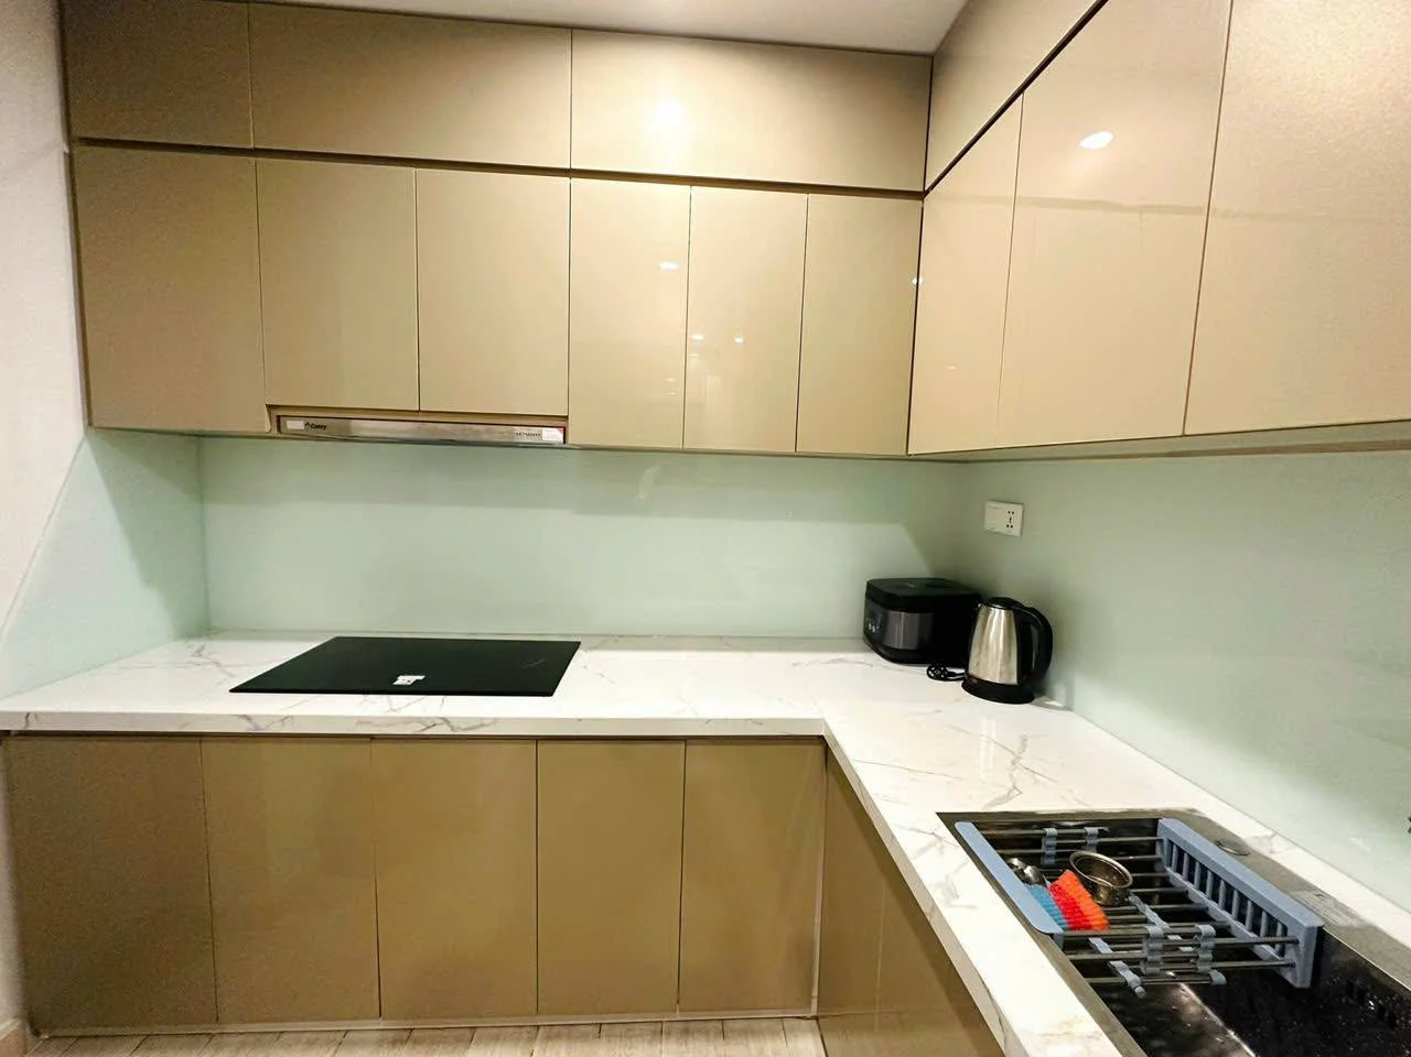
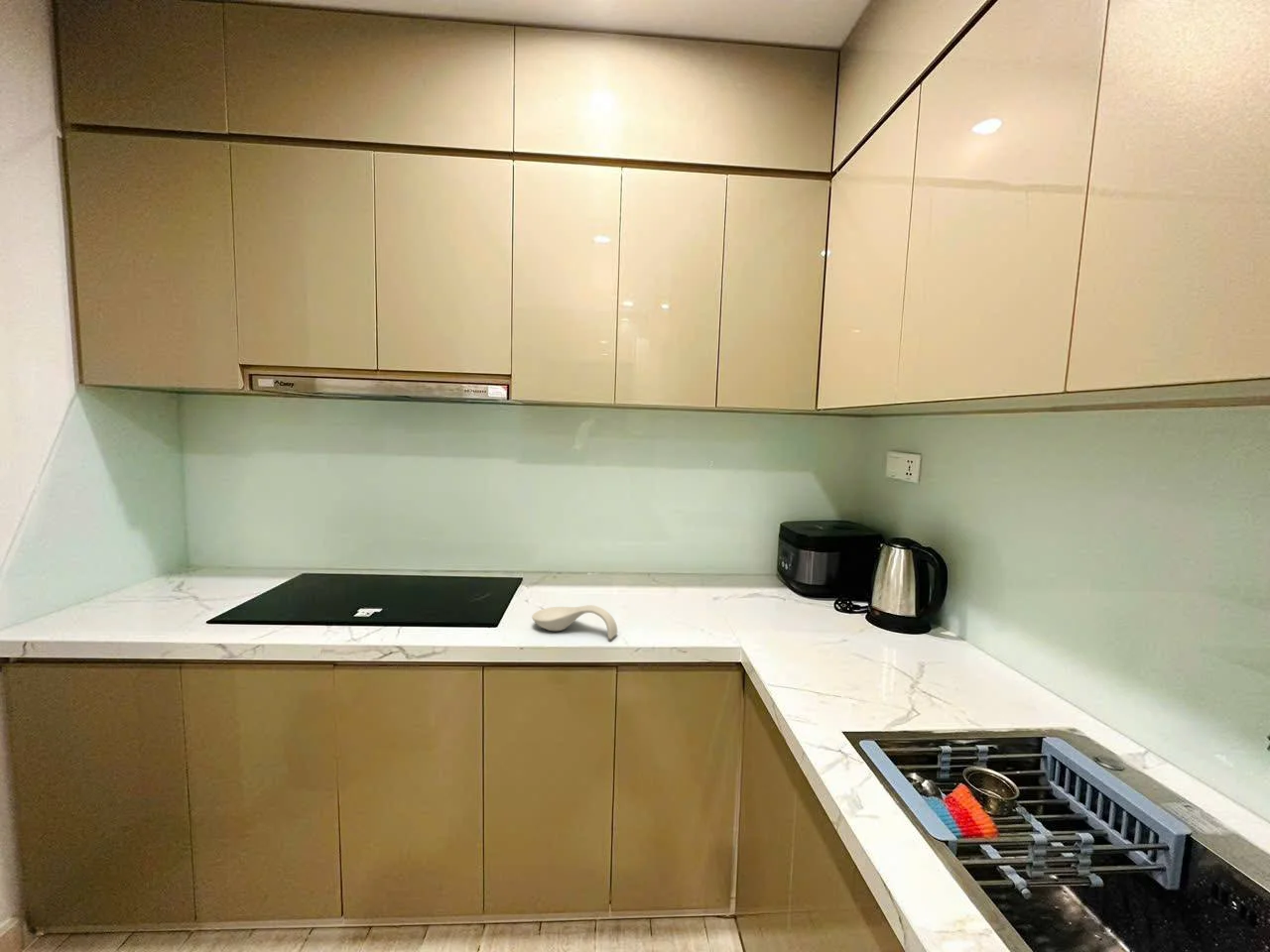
+ spoon rest (573, 617)
